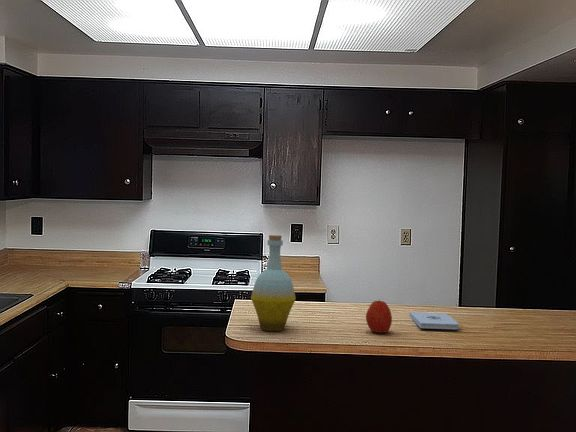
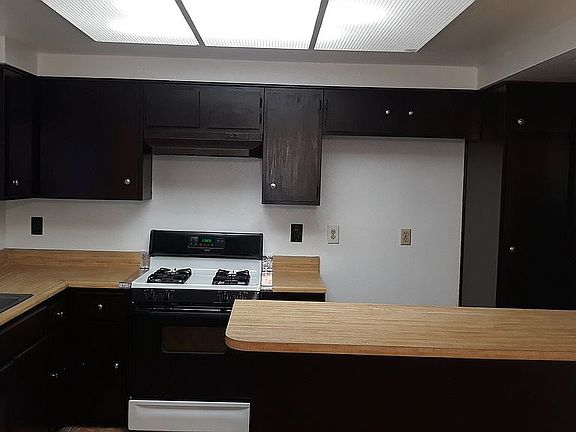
- bottle (273, 282)
- apple (379, 315)
- notepad (433, 320)
